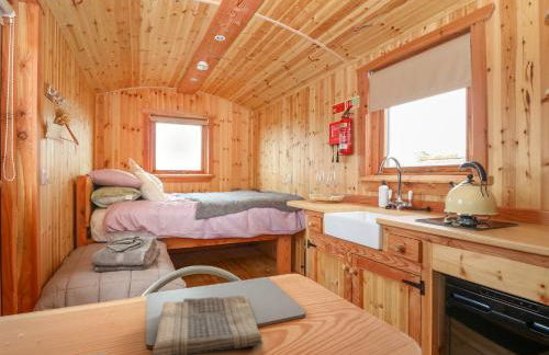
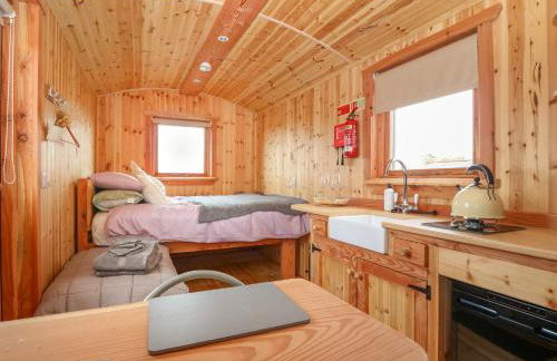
- dish towel (209, 318)
